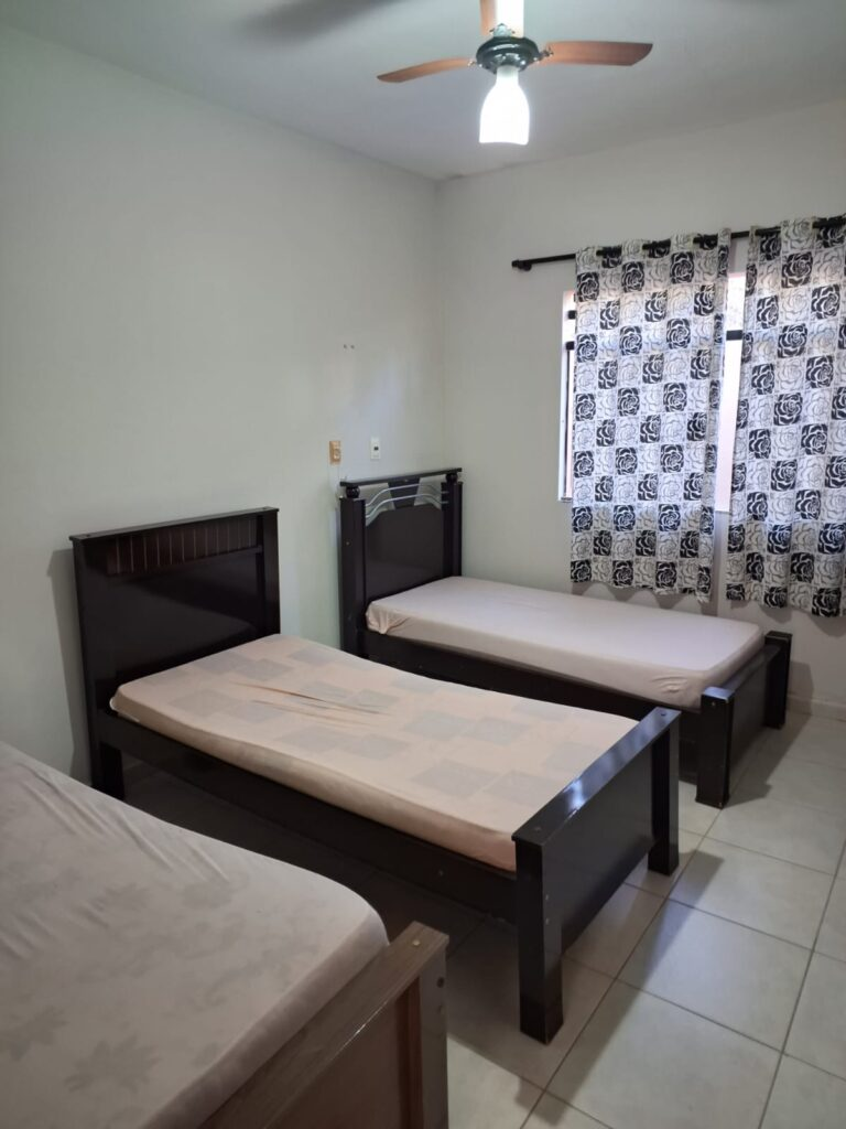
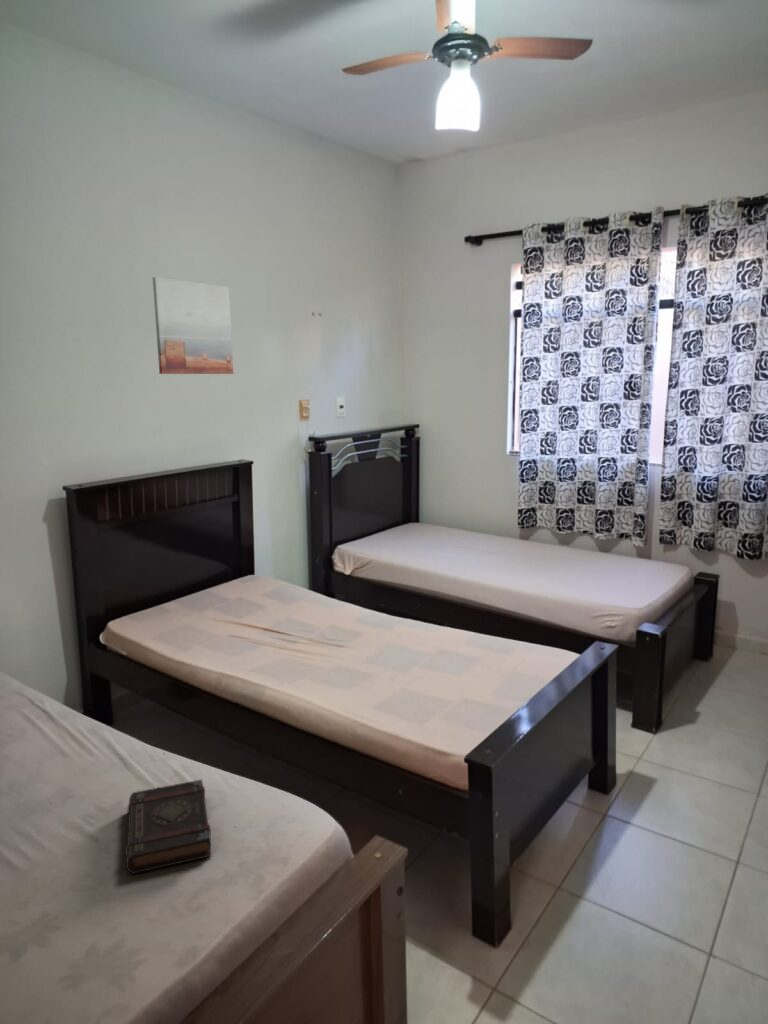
+ book (167, 822)
+ wall art (195, 328)
